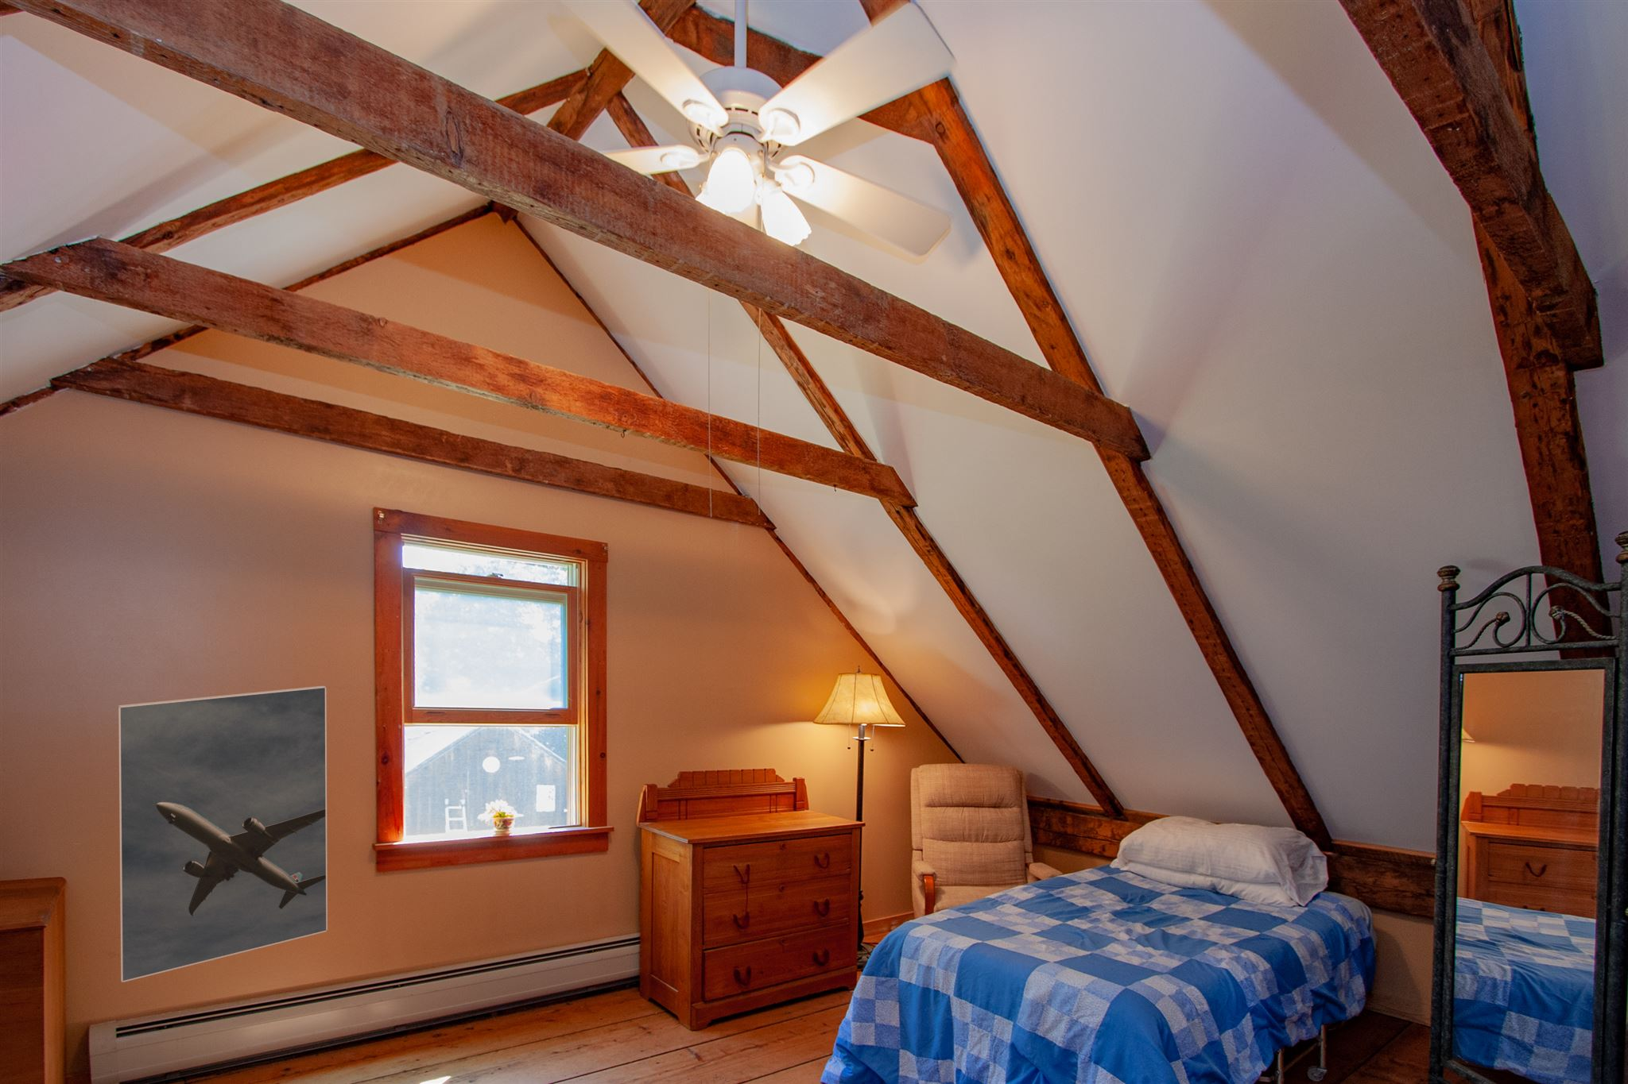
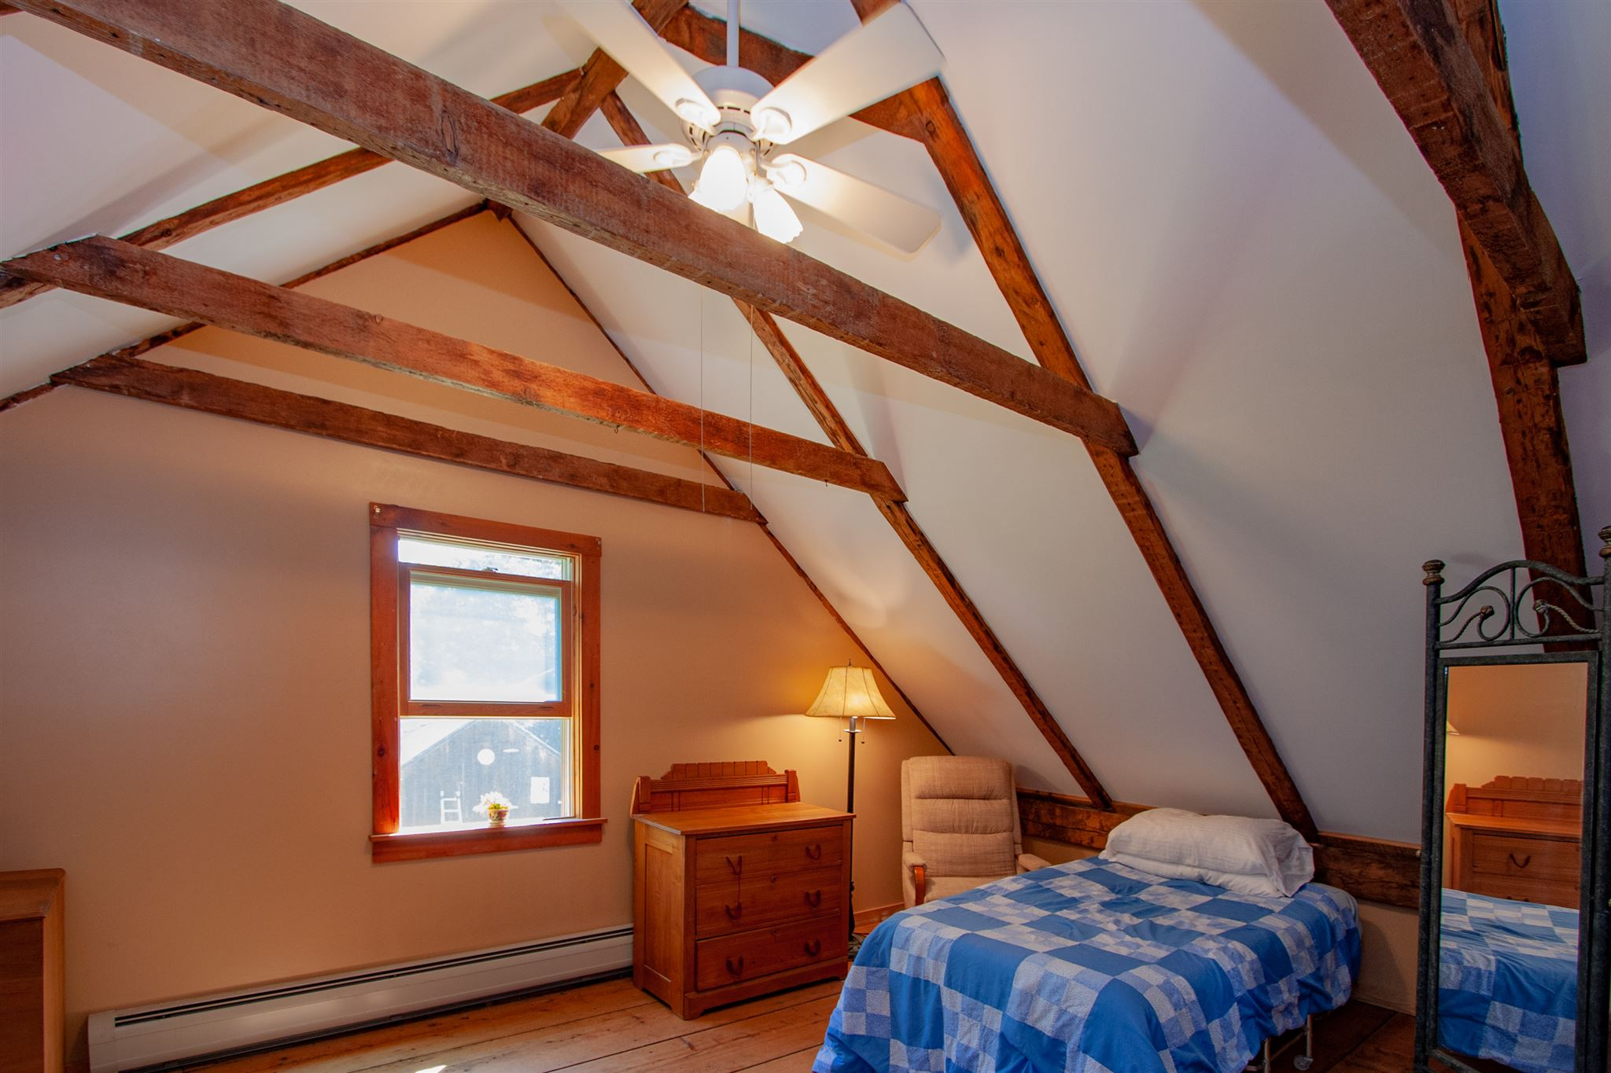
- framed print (229, 824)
